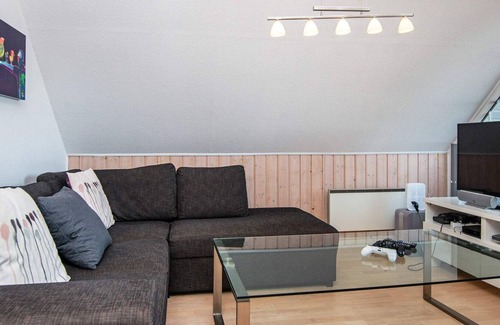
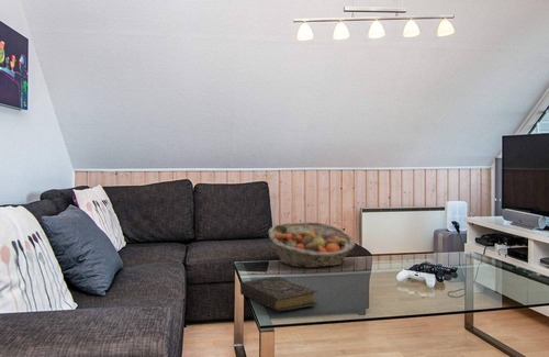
+ fruit basket (311, 243)
+ book (277, 292)
